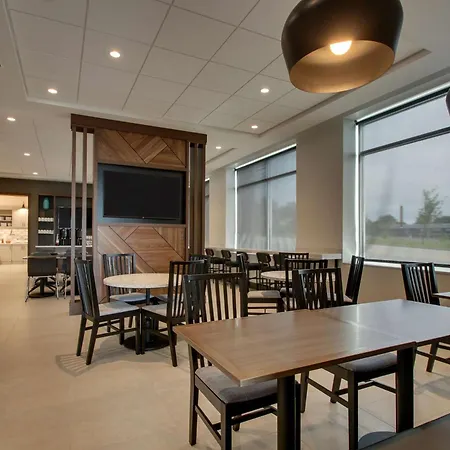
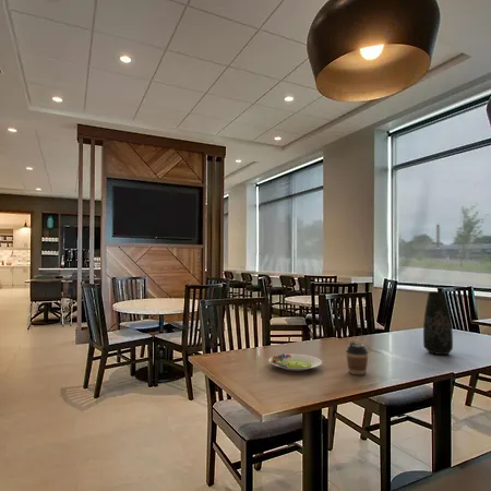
+ salad plate (295, 362)
+ vase (436, 322)
+ coffee cup (357, 357)
